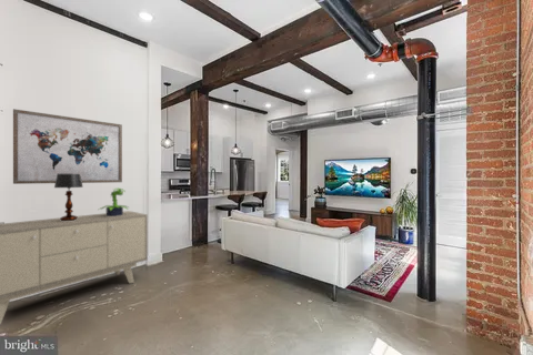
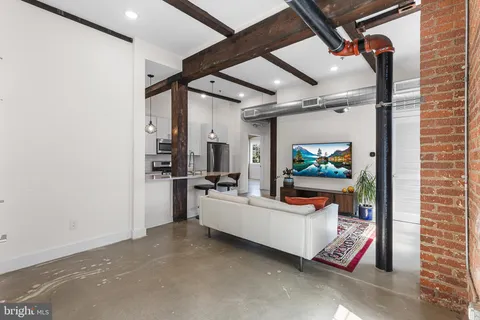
- potted plant (113, 201)
- sideboard (70, 256)
- wall art (74, 150)
- table lamp (69, 196)
